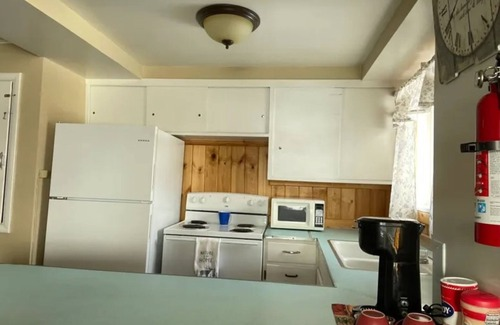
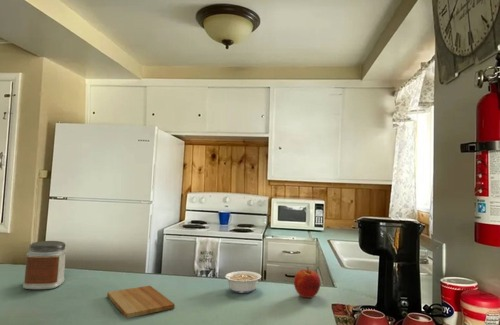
+ apple (307, 281)
+ jar (46, 263)
+ cutting board (139, 299)
+ legume (241, 281)
